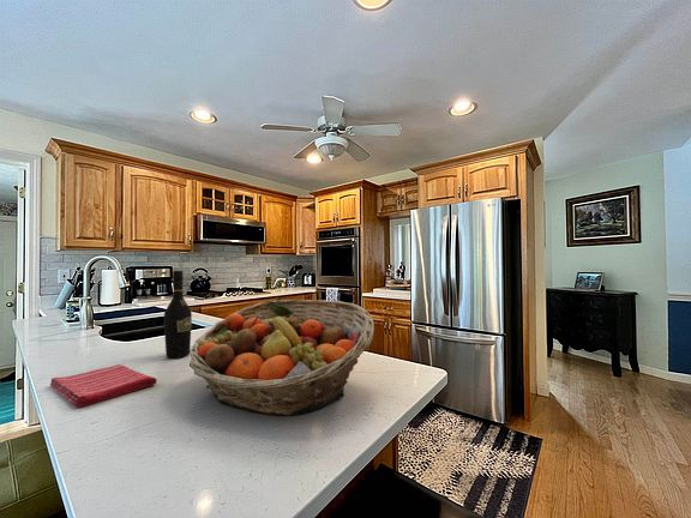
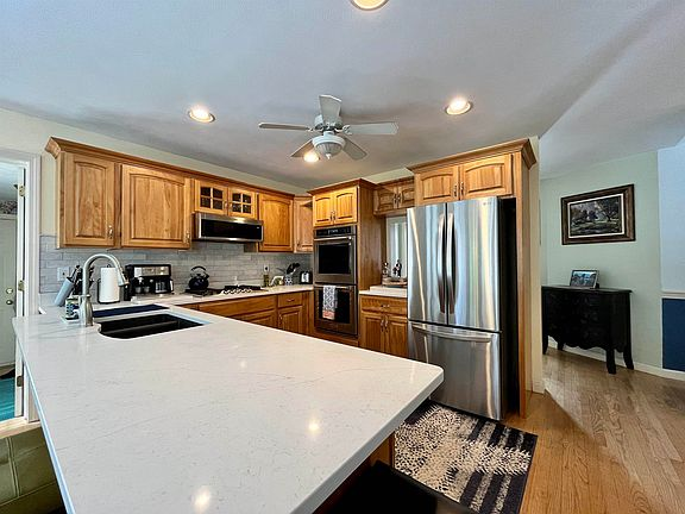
- dish towel (103, 380)
- fruit basket (283, 345)
- wine bottle (178, 313)
